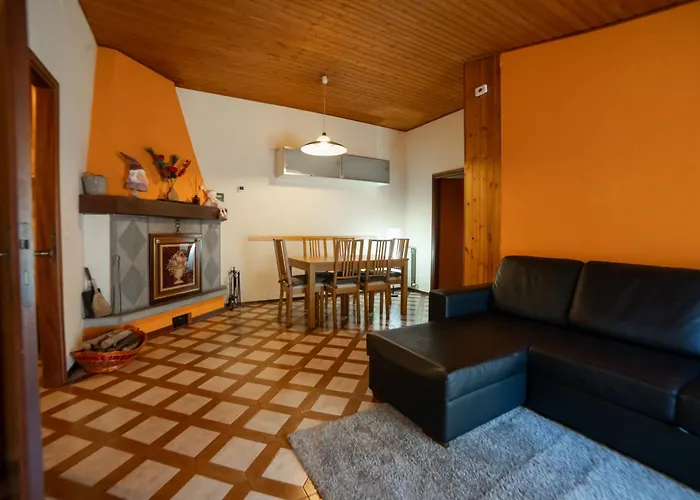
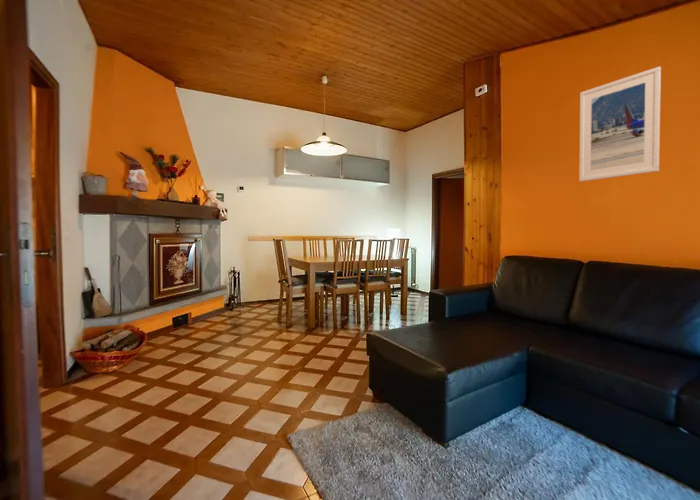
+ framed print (616, 128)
